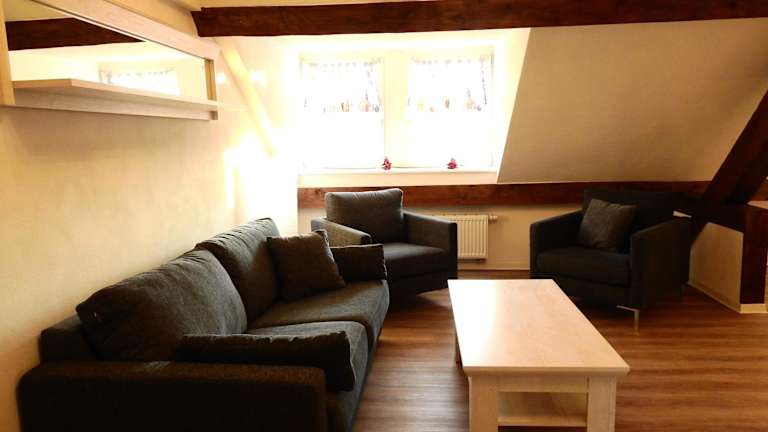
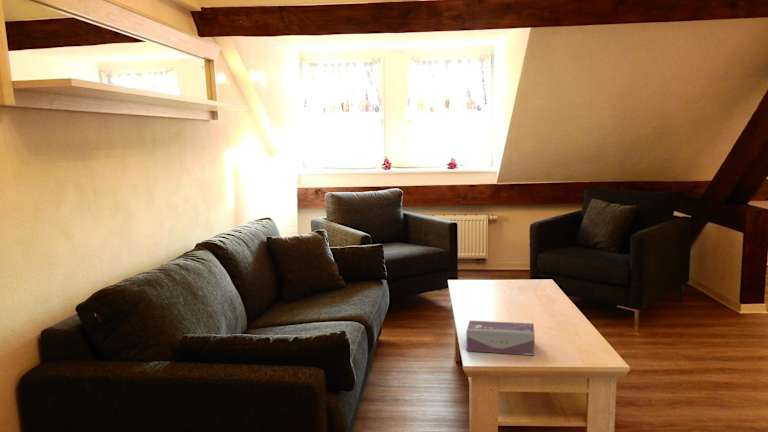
+ tissue box (500, 336)
